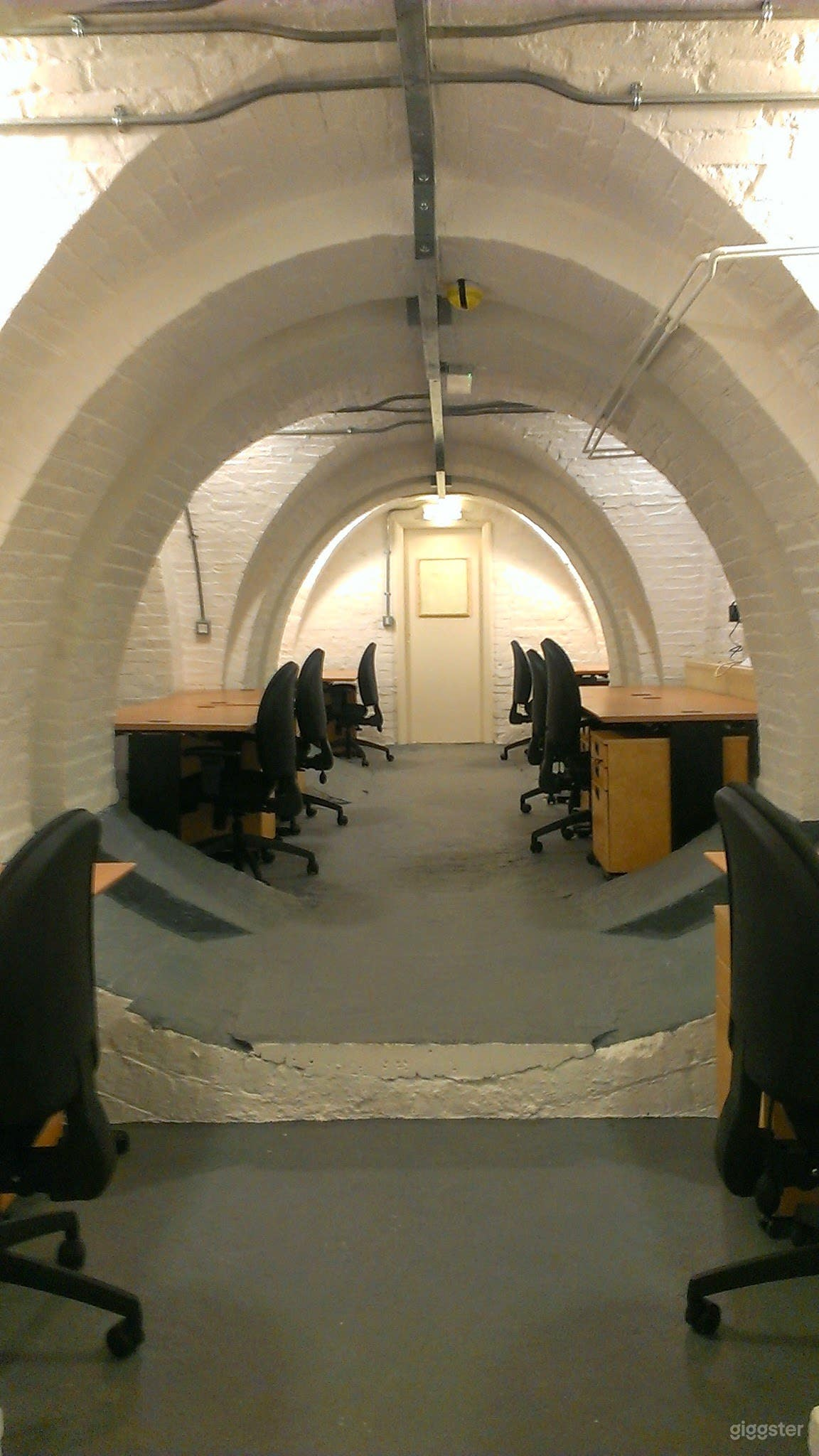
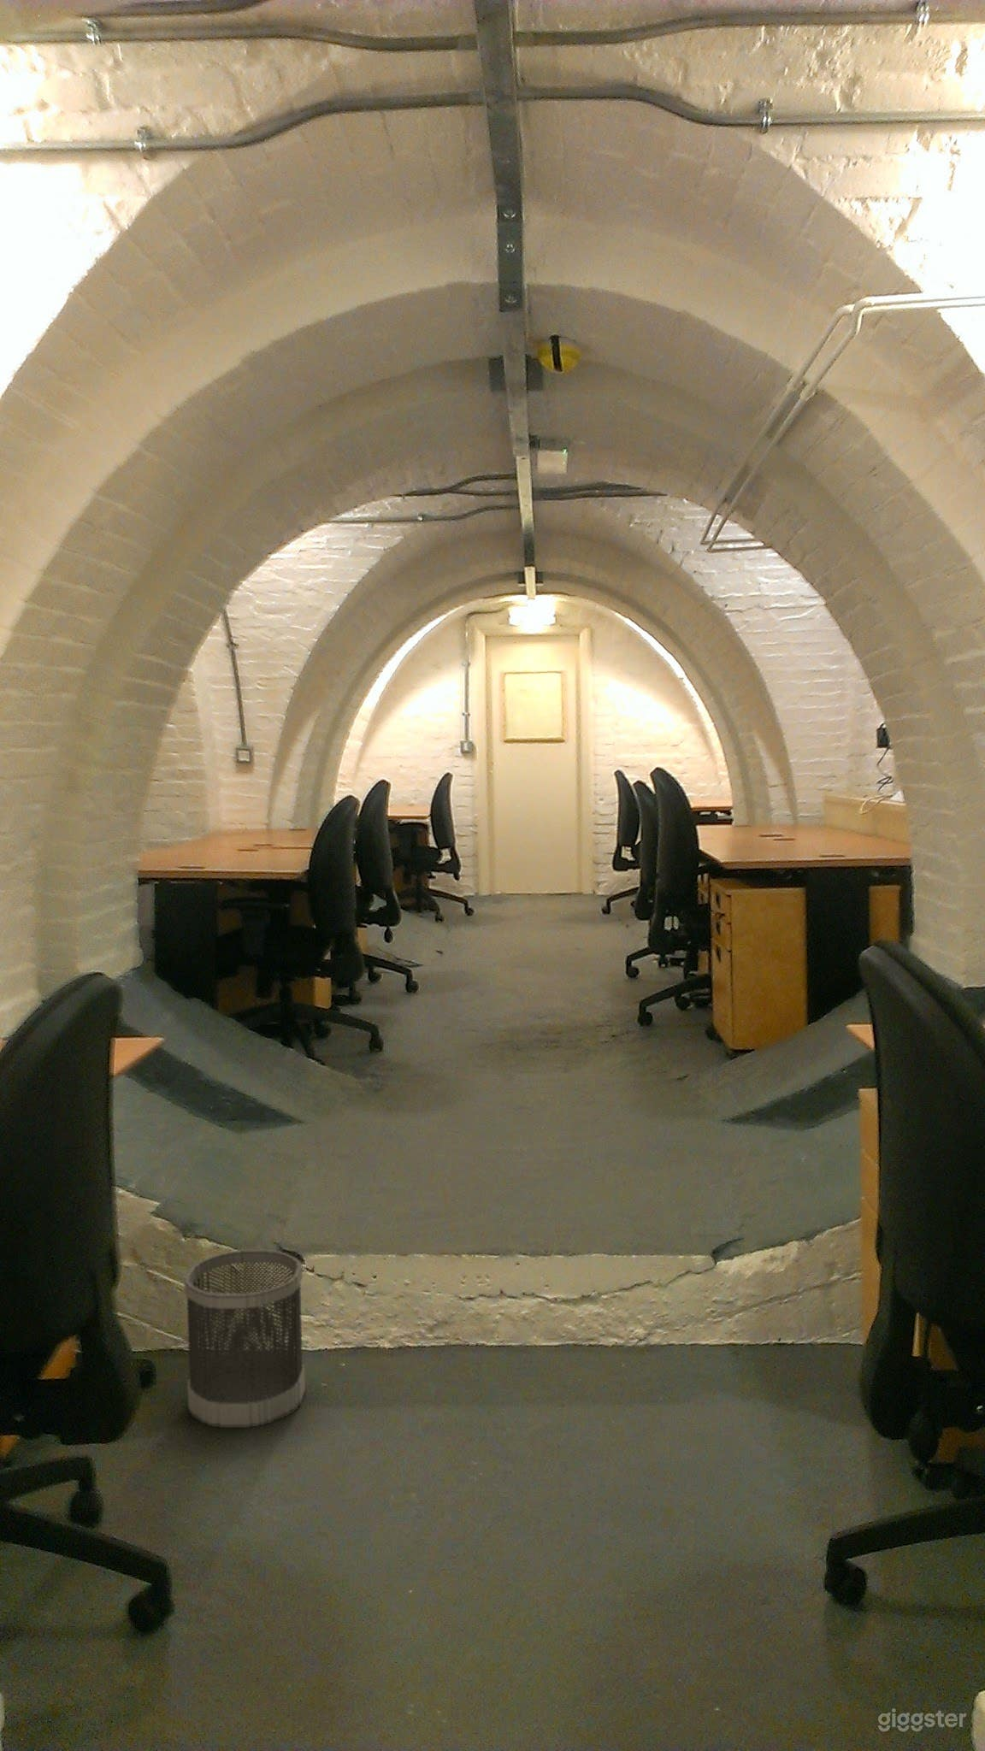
+ wastebasket (245, 1335)
